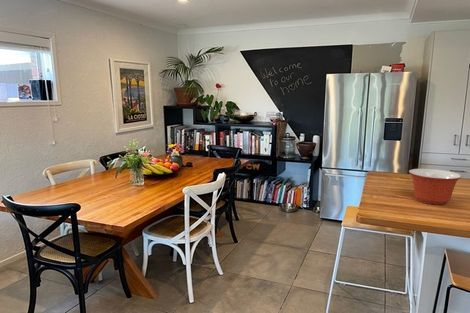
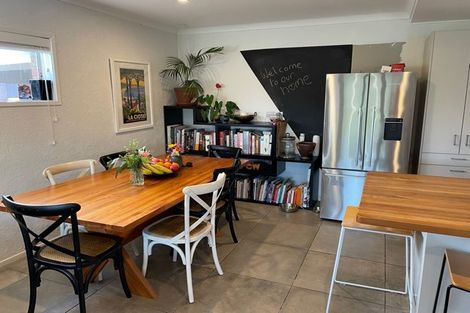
- mixing bowl (432, 187)
